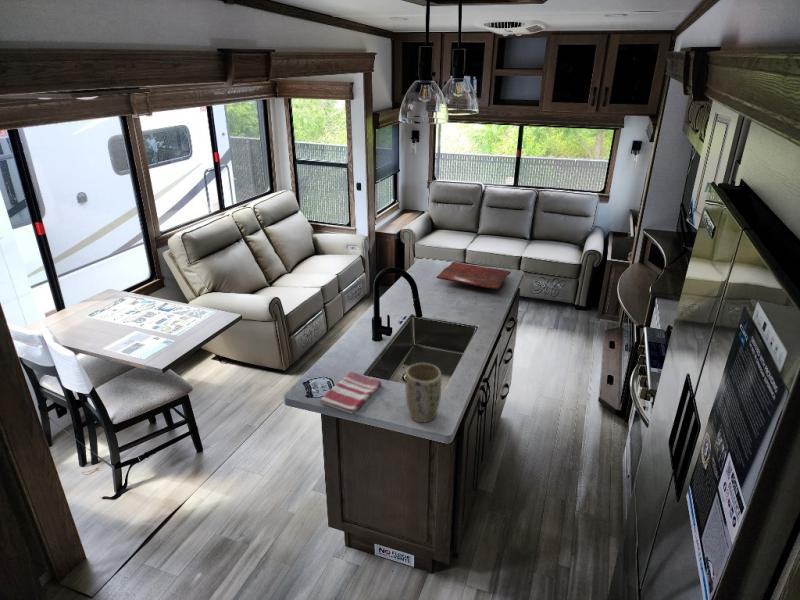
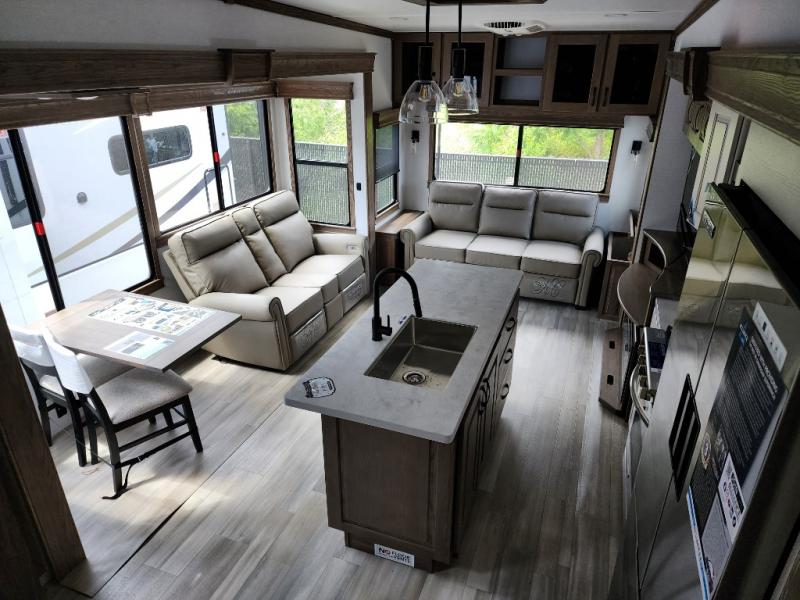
- cutting board (473, 278)
- plant pot (423, 393)
- dish towel (351, 391)
